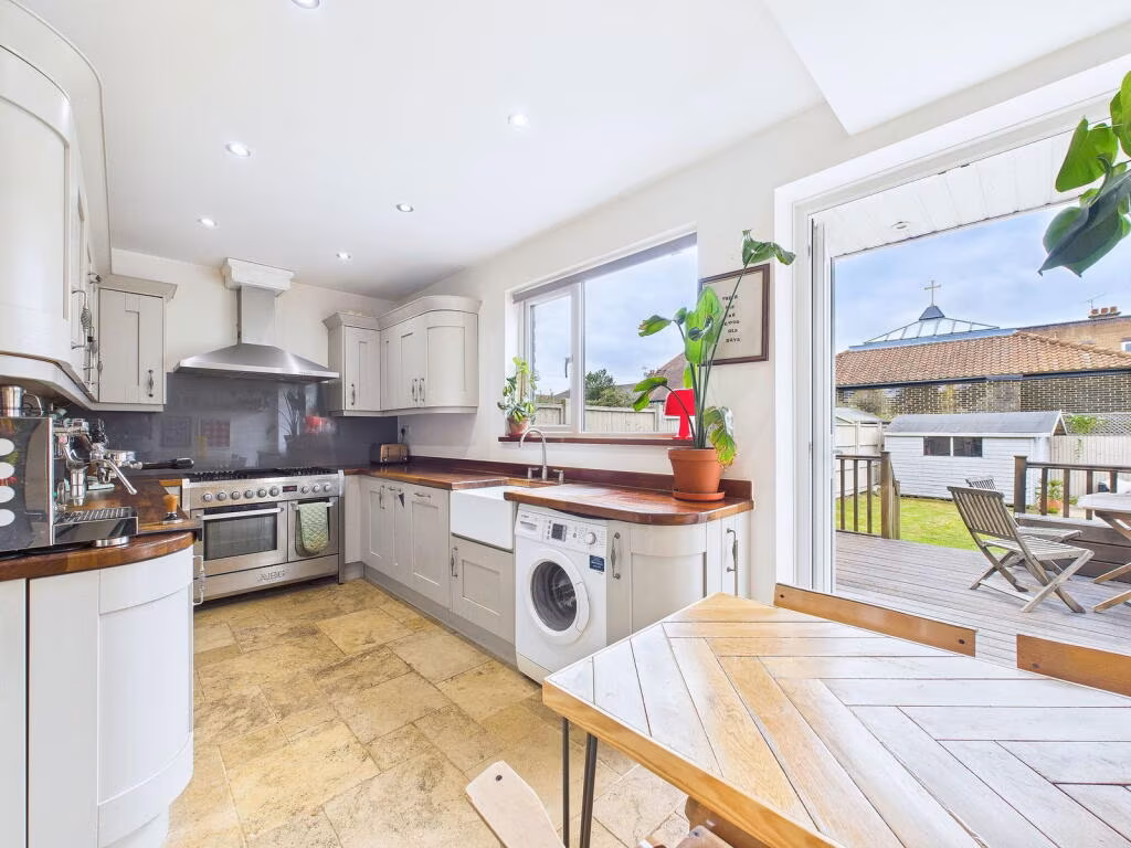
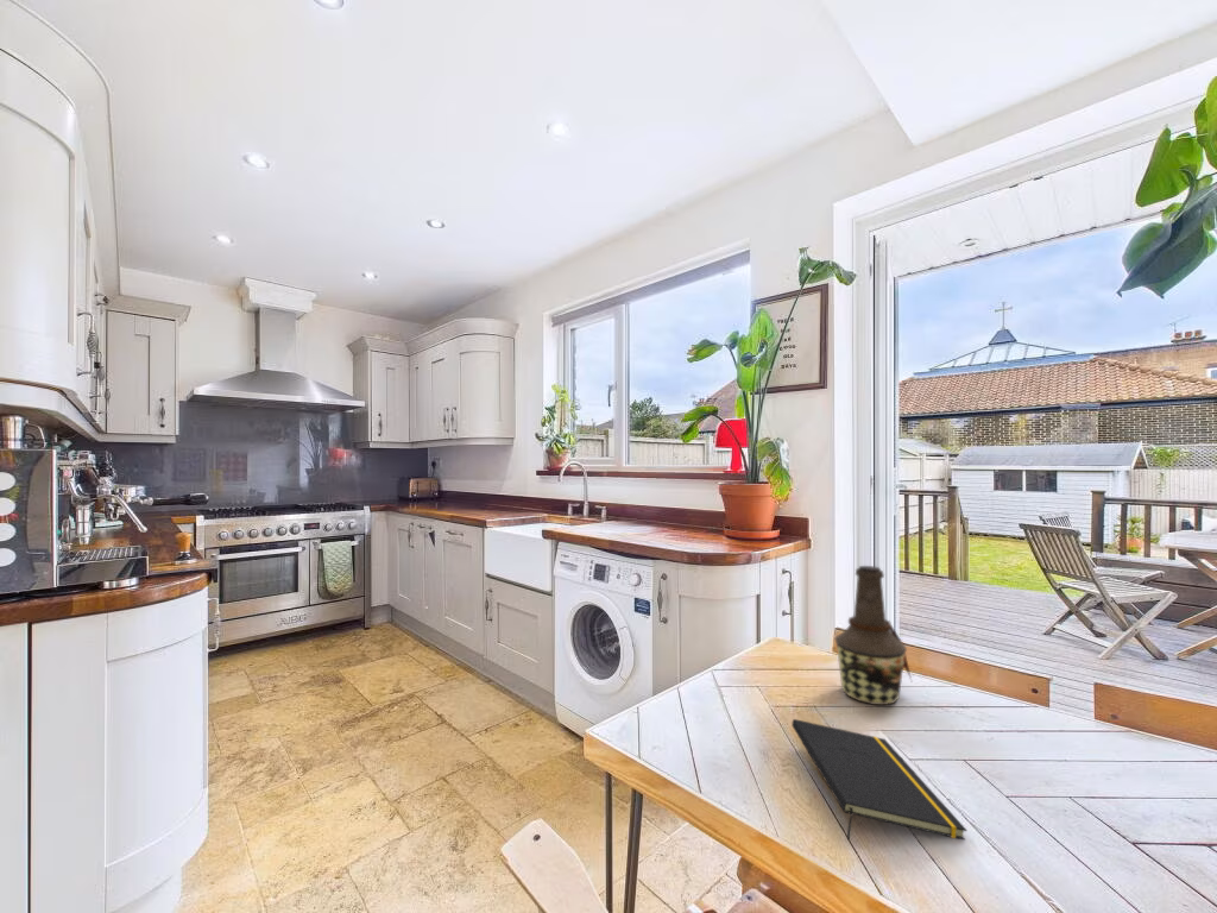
+ bottle (872, 630)
+ notepad (866, 770)
